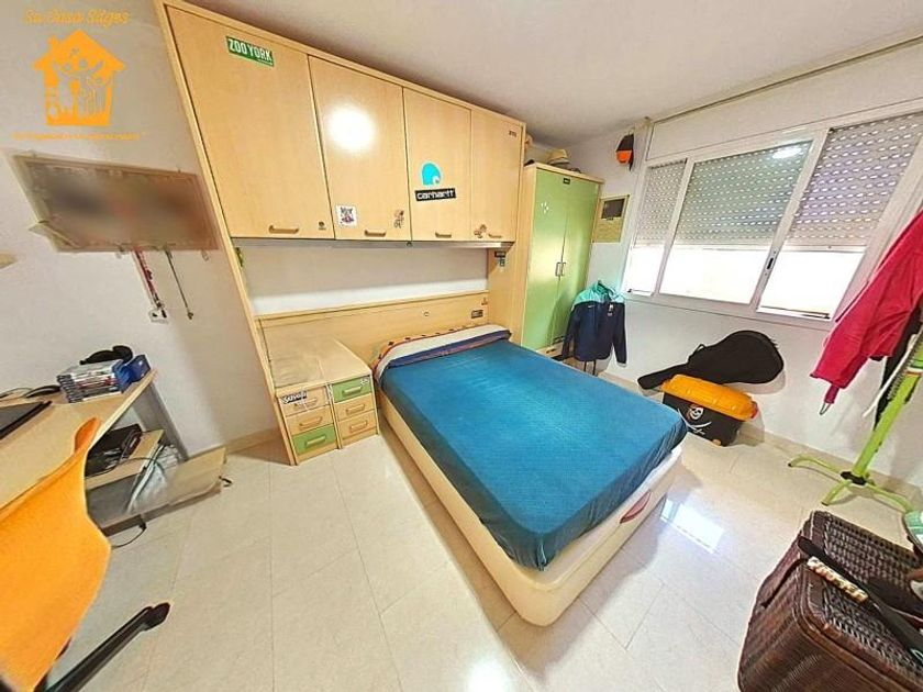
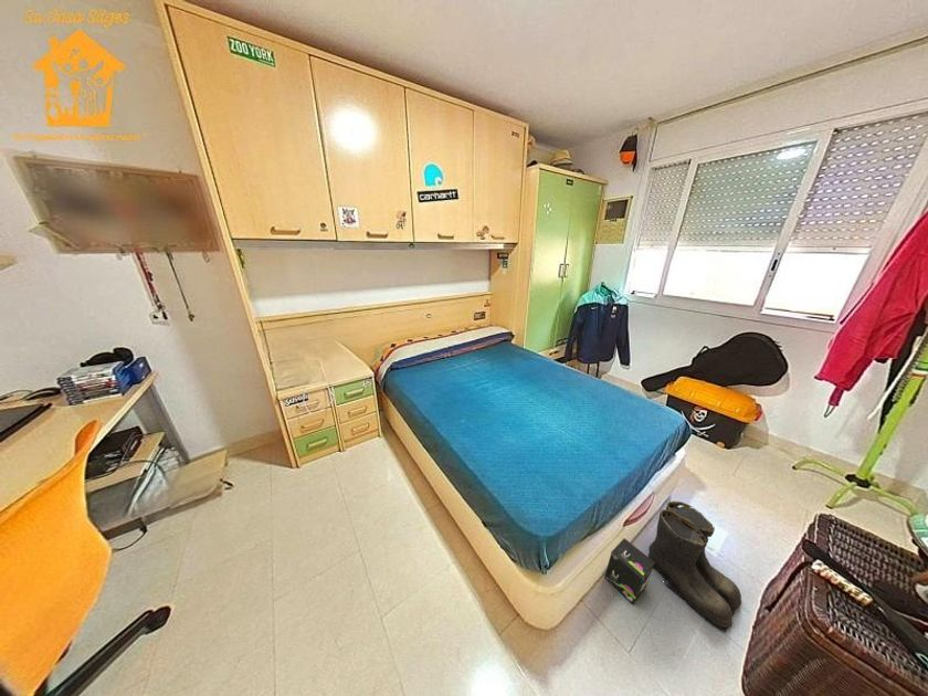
+ boots (697, 558)
+ box (628, 570)
